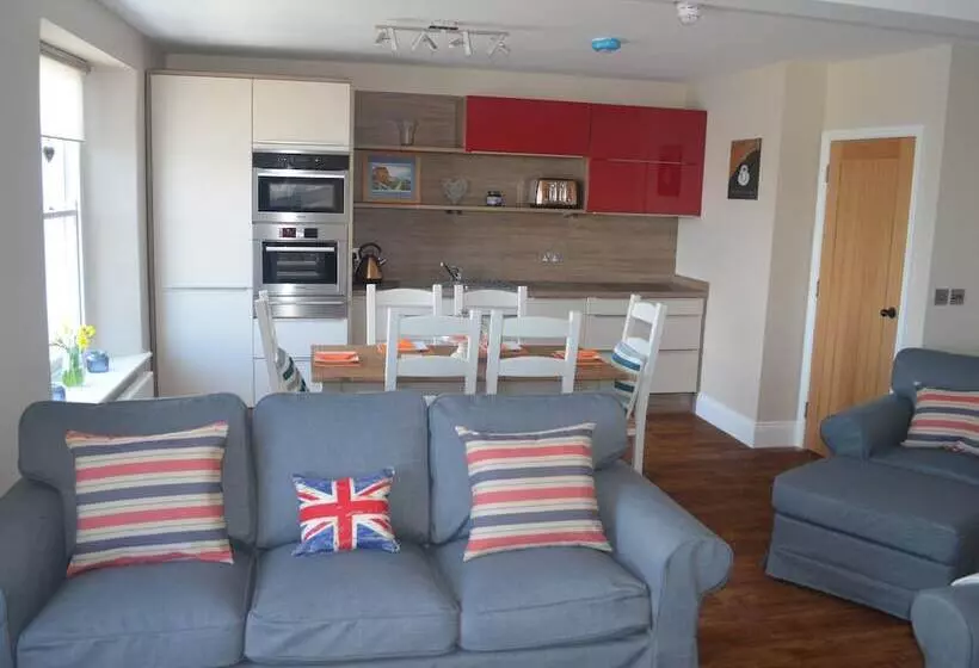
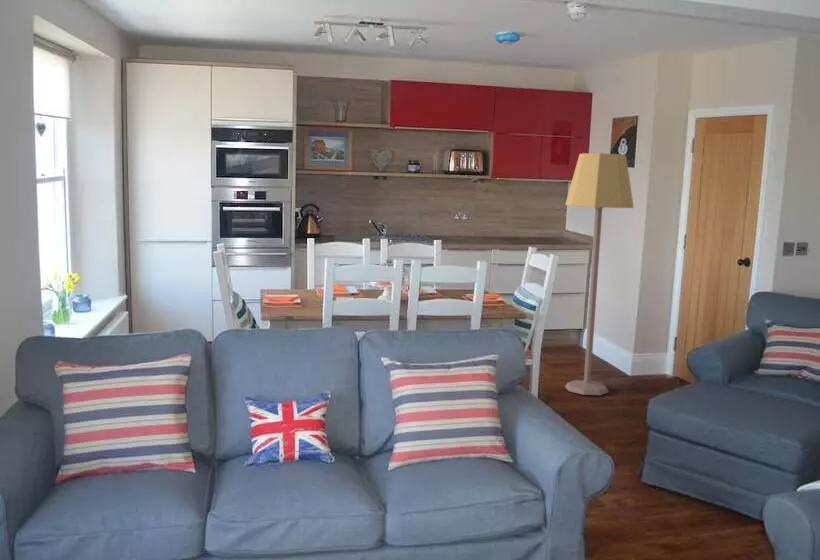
+ lamp (594, 274)
